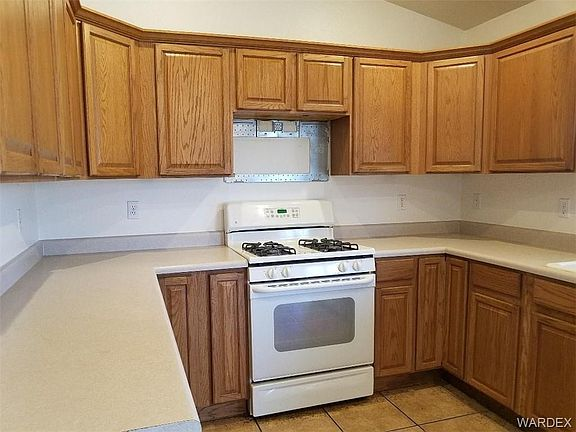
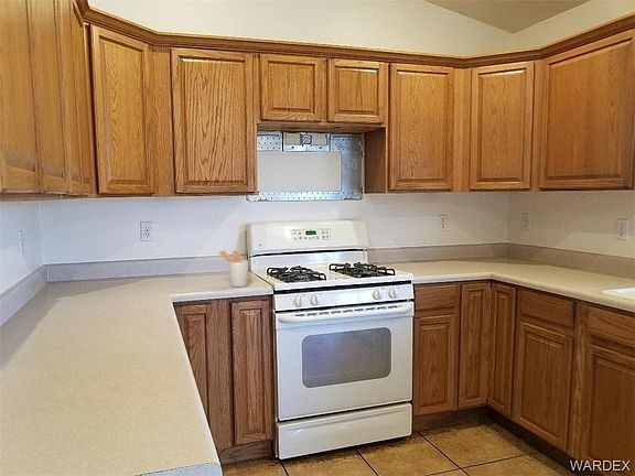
+ utensil holder (234, 267)
